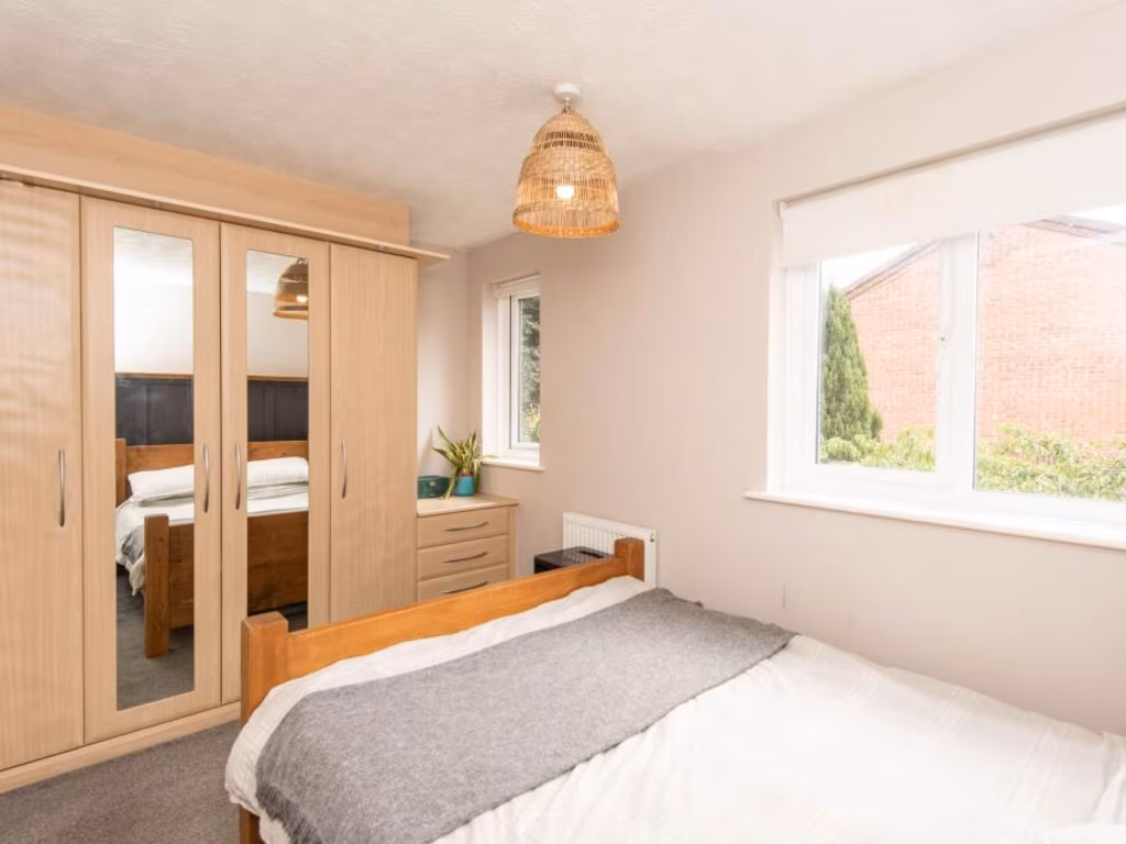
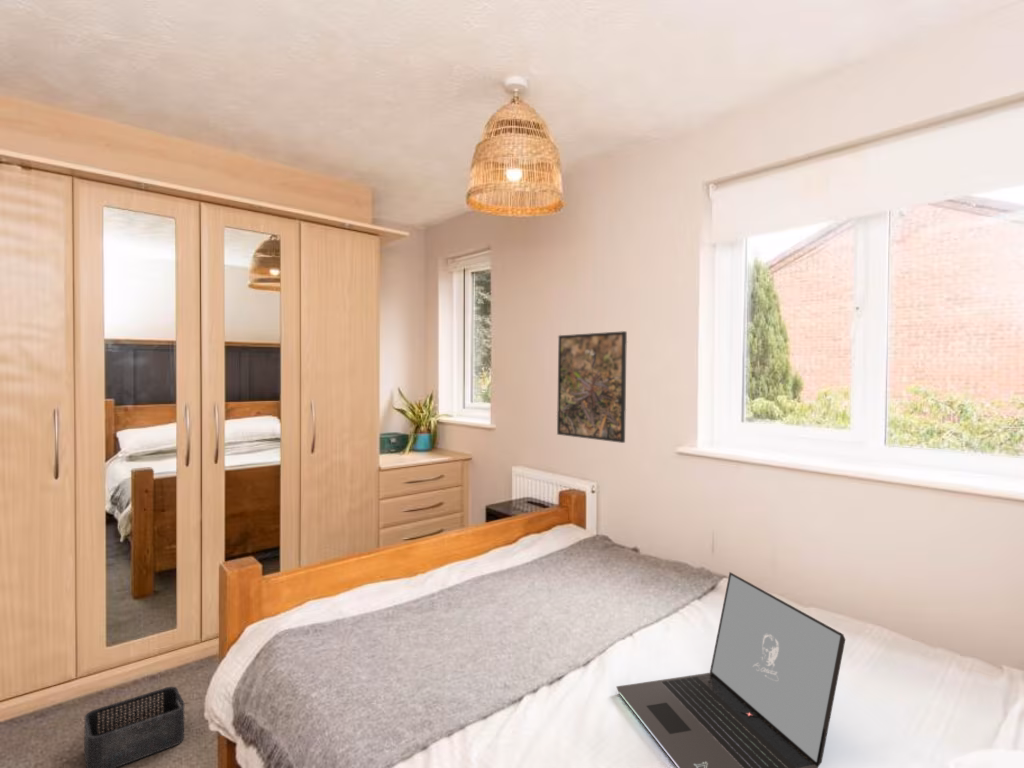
+ storage bin (135, 727)
+ laptop (718, 666)
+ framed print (589, 386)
